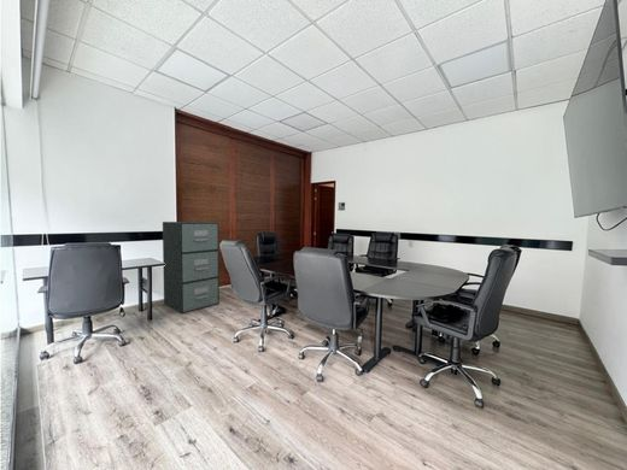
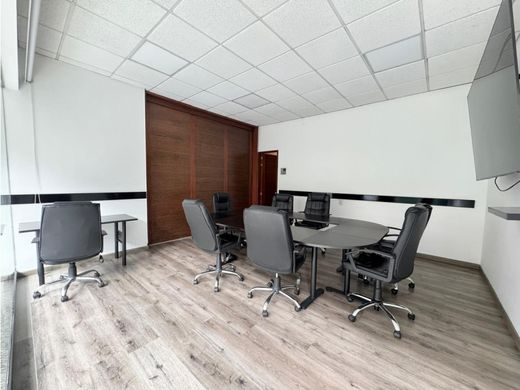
- filing cabinet (192, 263)
